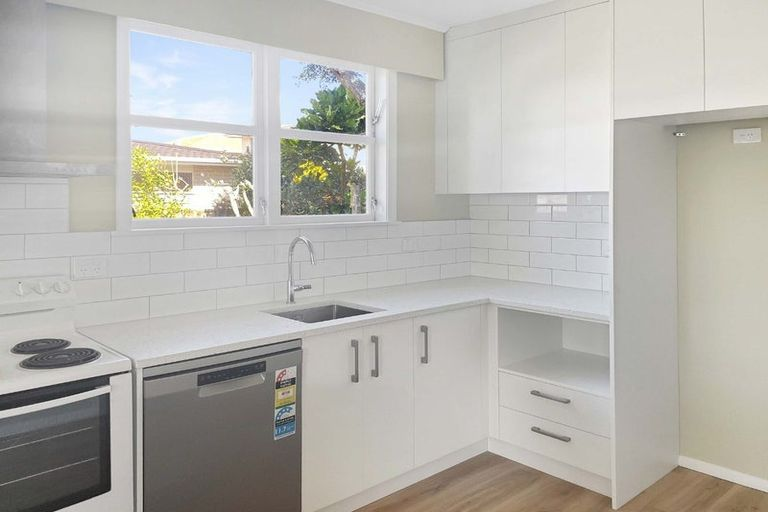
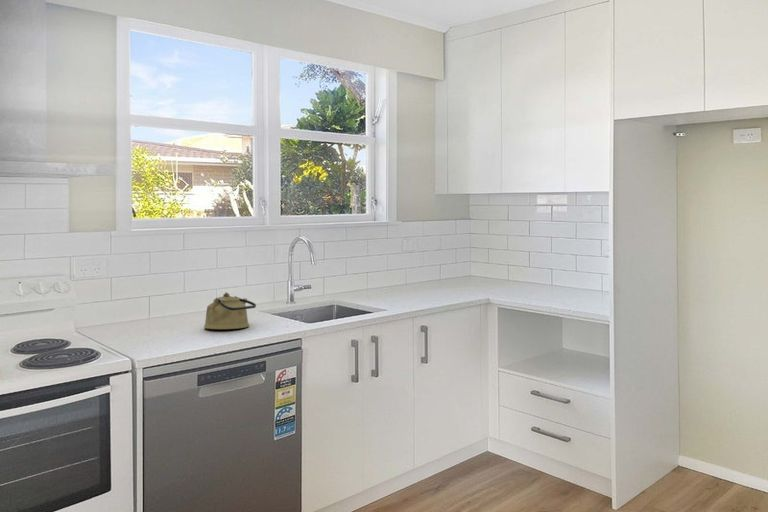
+ kettle (230, 309)
